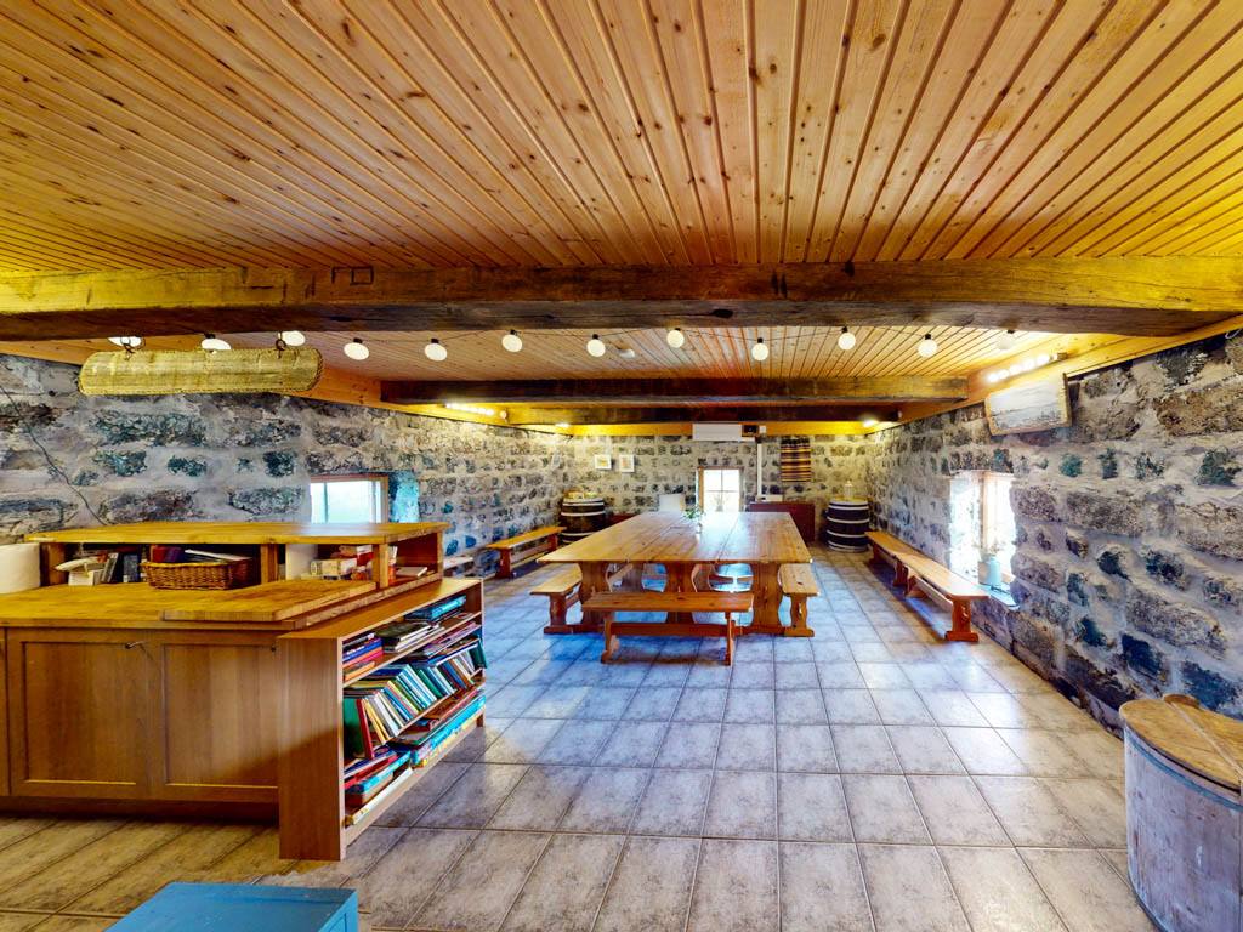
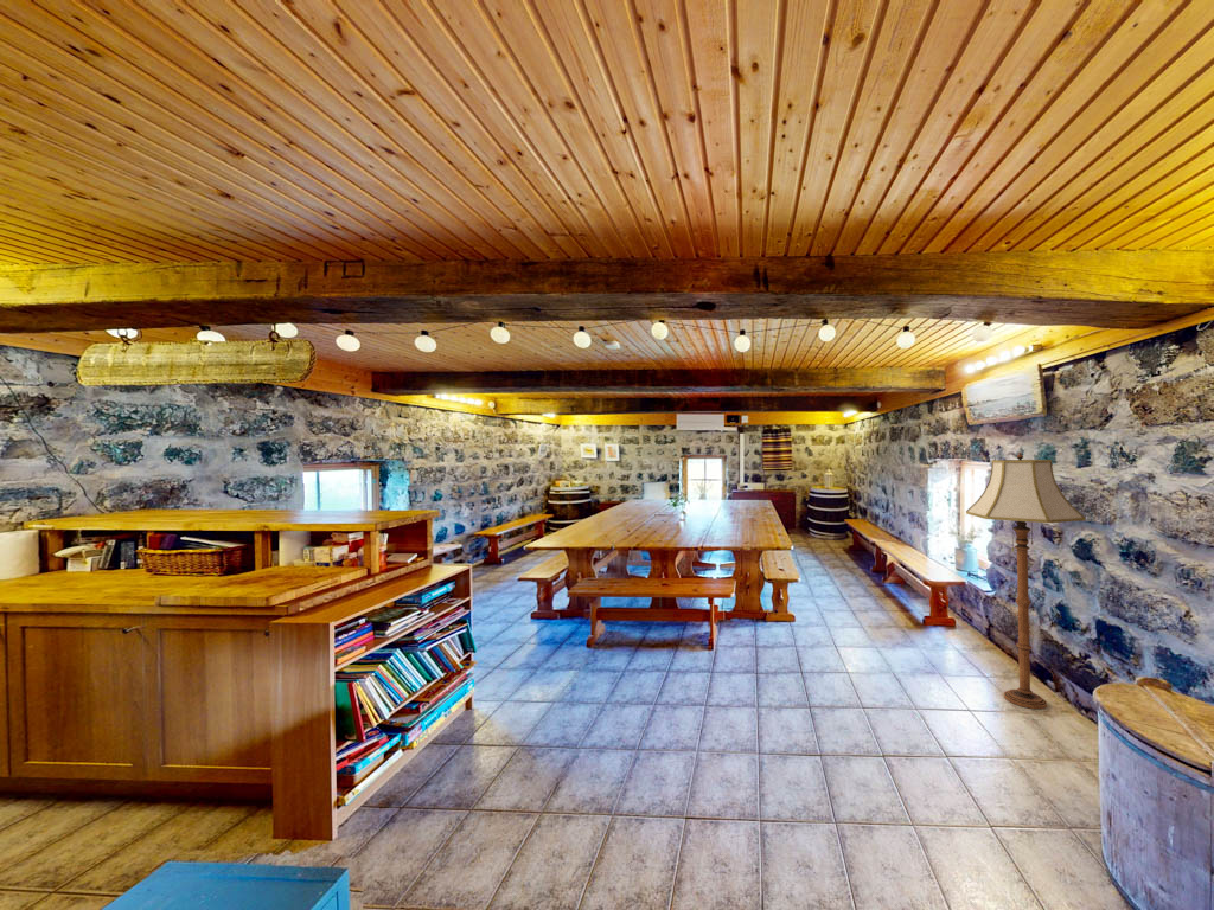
+ floor lamp (1022, 576)
